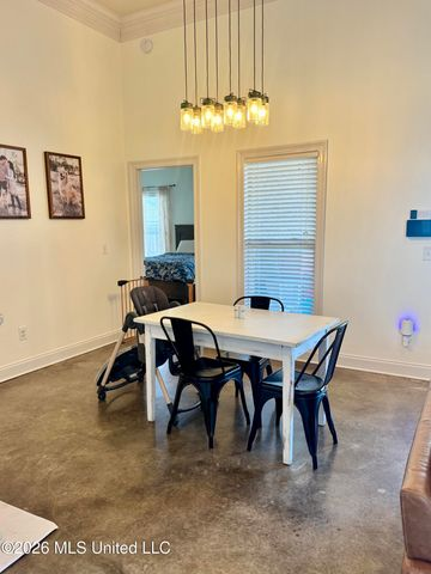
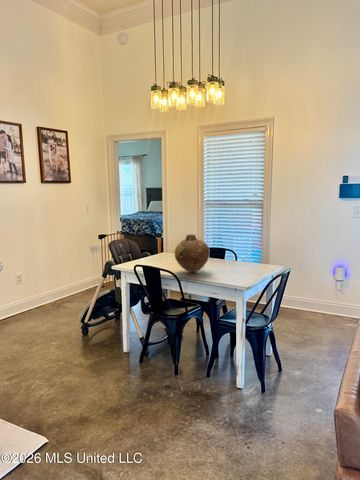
+ vase (192, 253)
